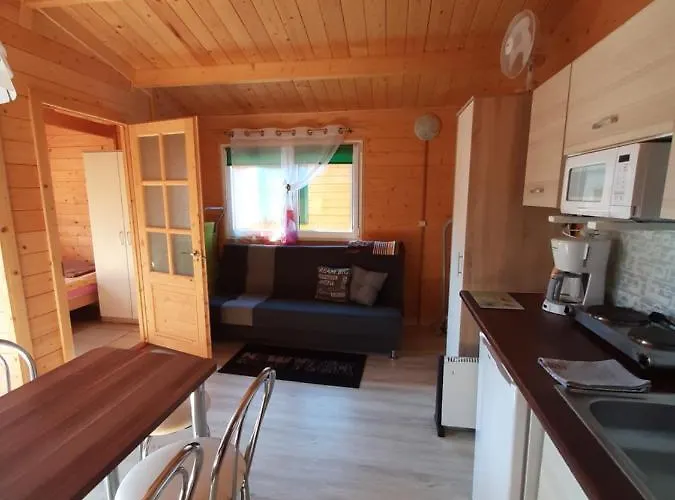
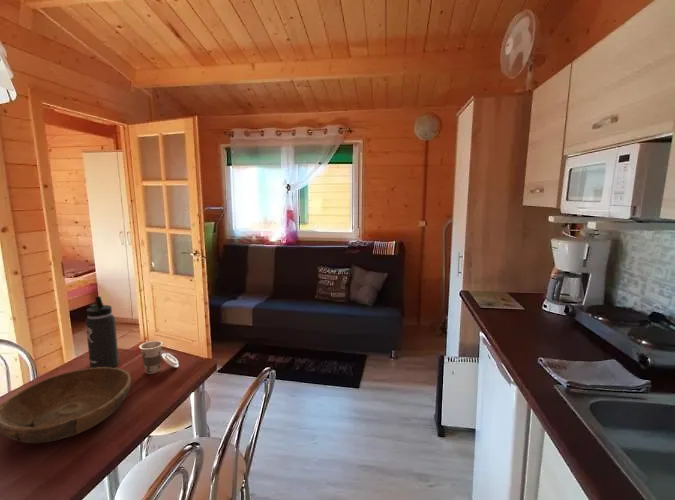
+ thermos bottle (100, 330)
+ cup (159, 356)
+ bowl (69, 405)
